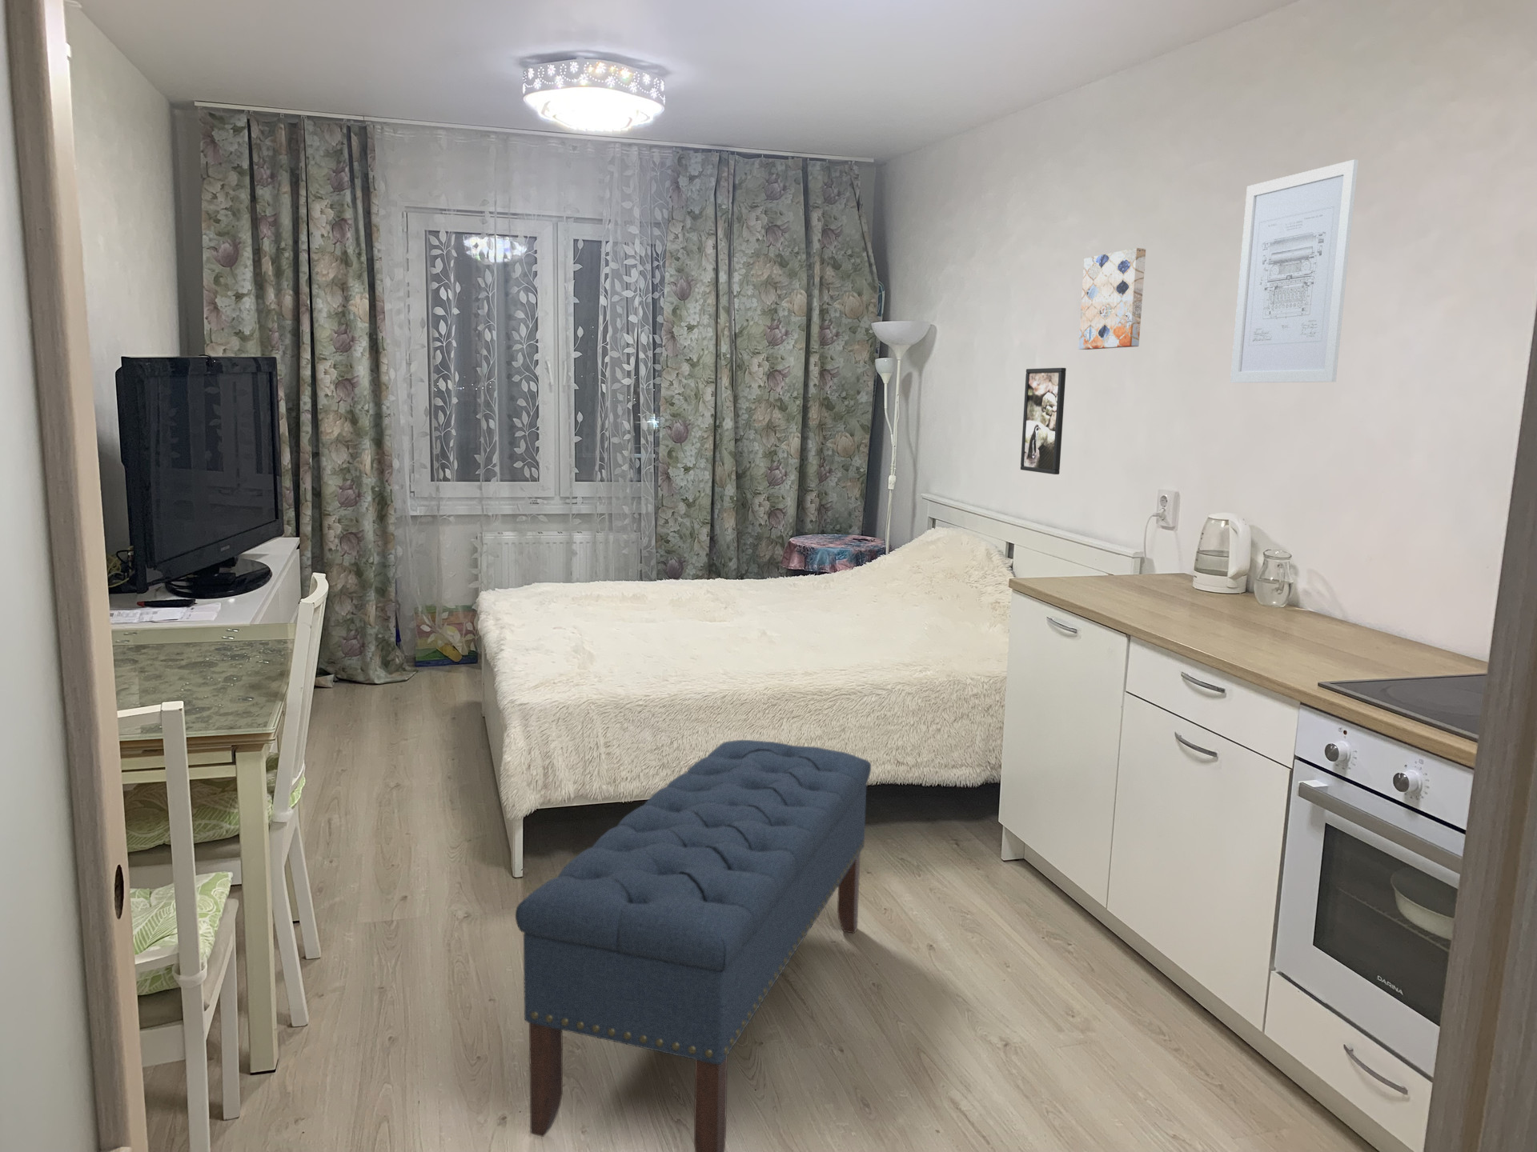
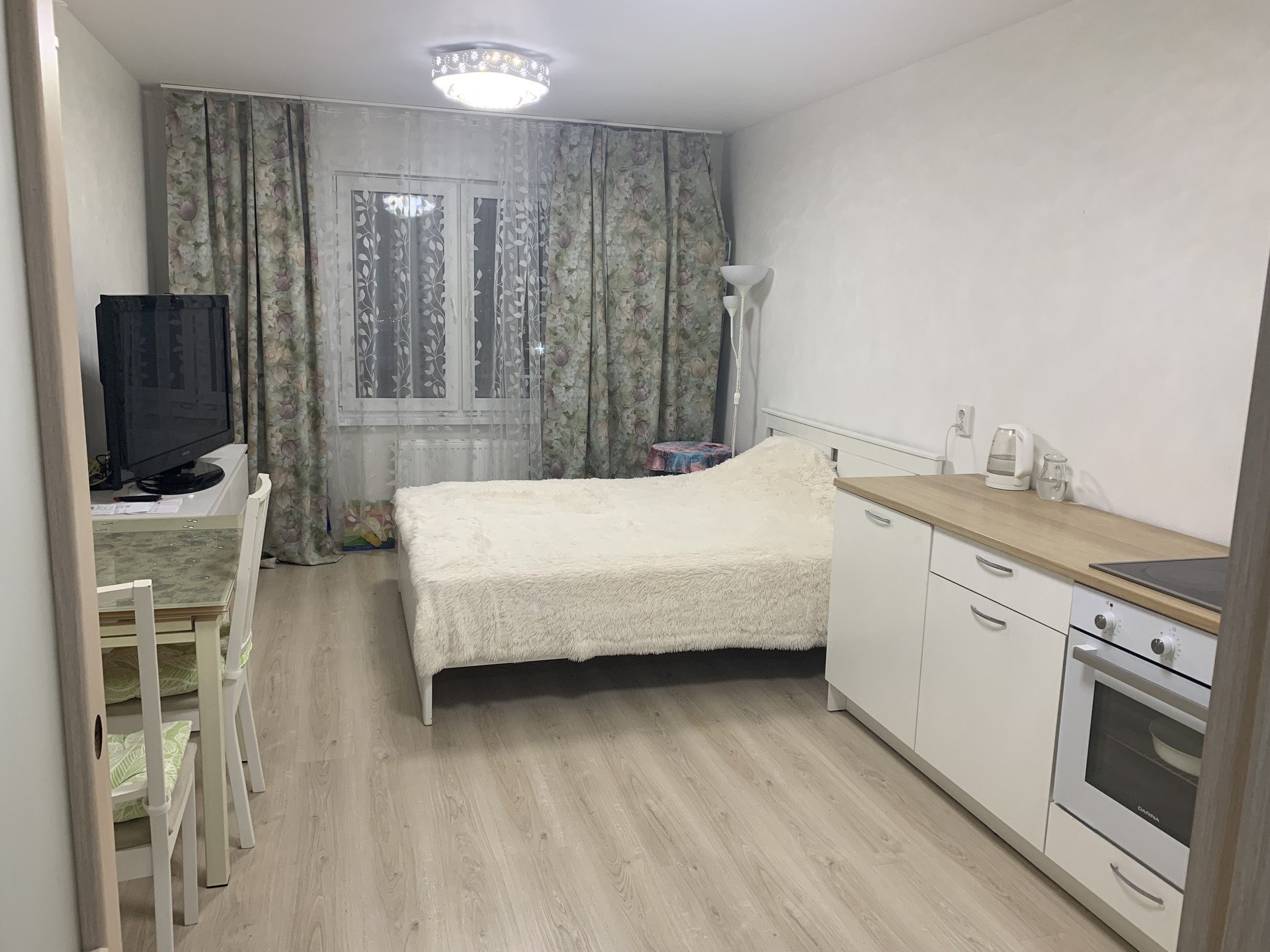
- wall art (1110, 301)
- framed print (1042, 420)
- bench (723, 911)
- wall art (1289, 280)
